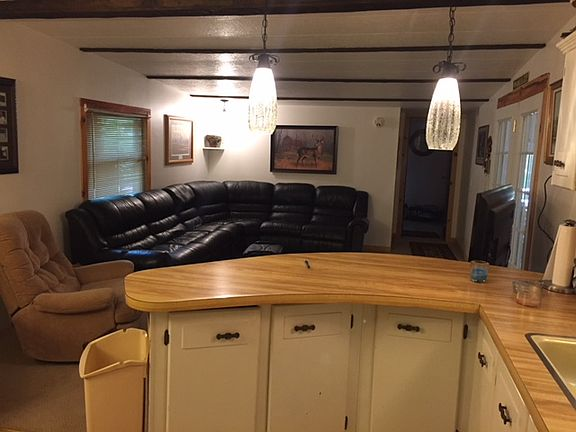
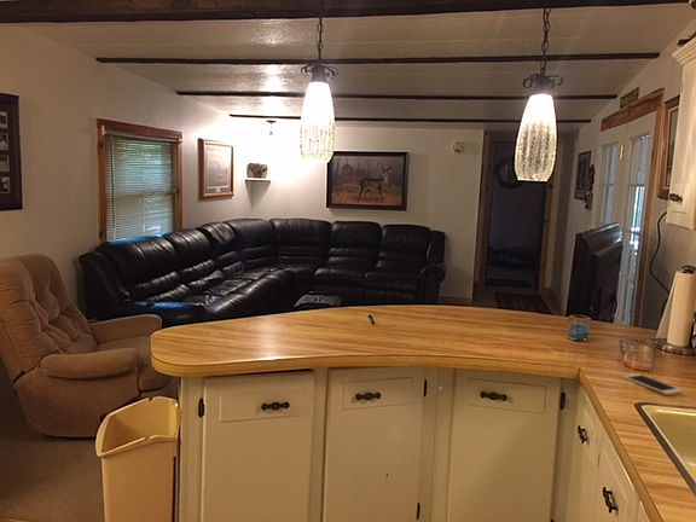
+ cell phone (651, 383)
